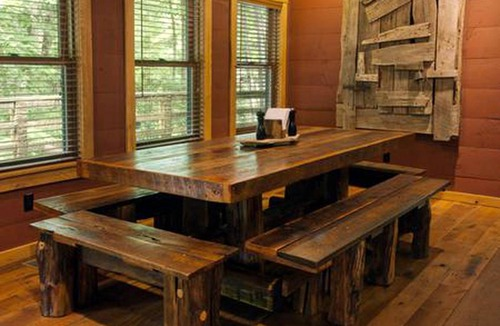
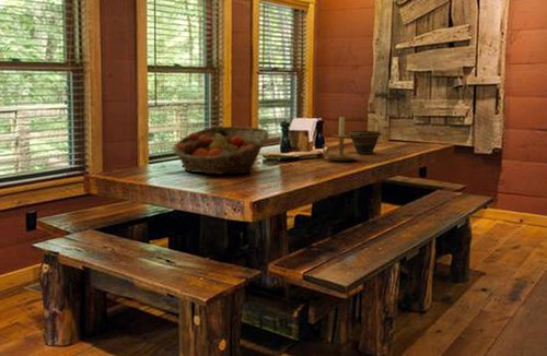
+ candle holder (341, 137)
+ fruit basket (220, 149)
+ bowl (363, 141)
